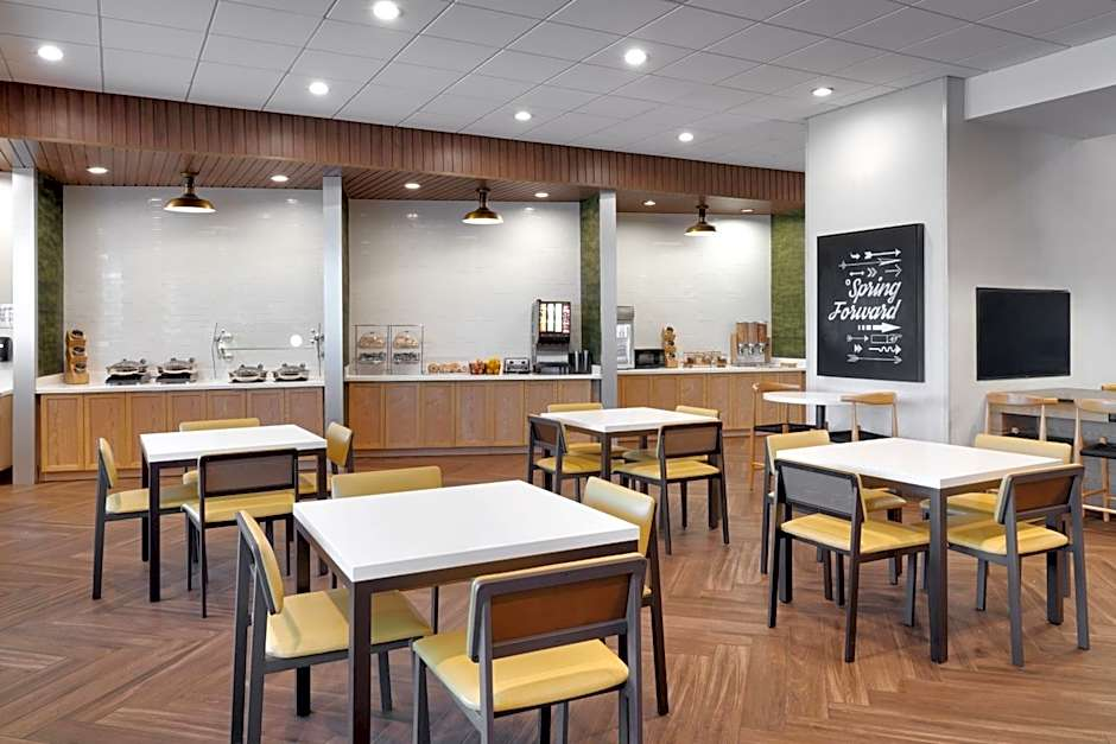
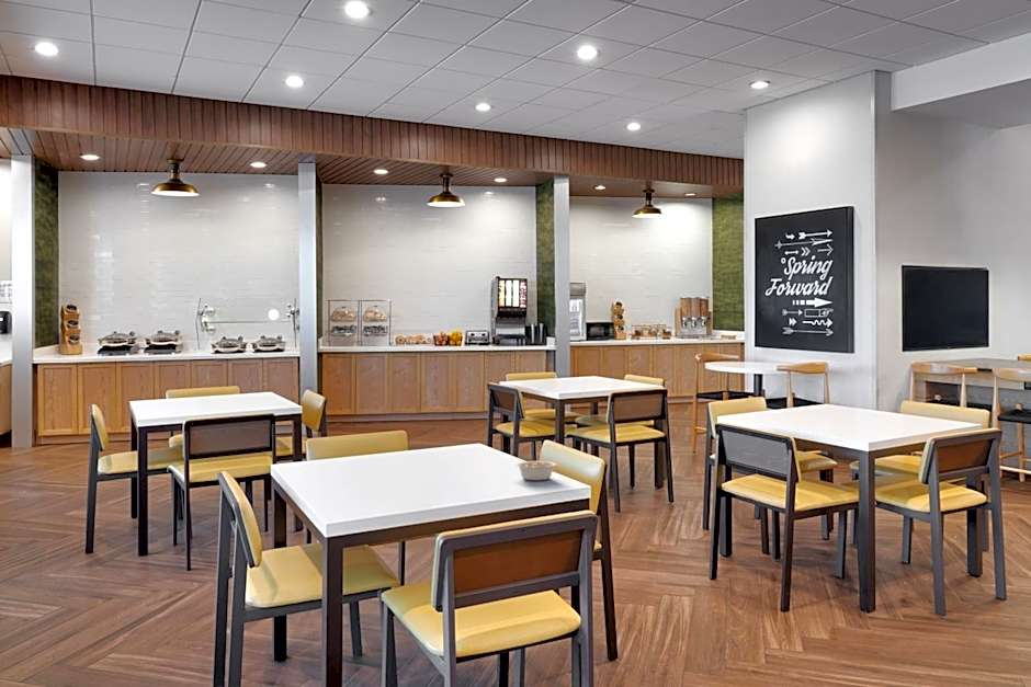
+ legume (537, 469)
